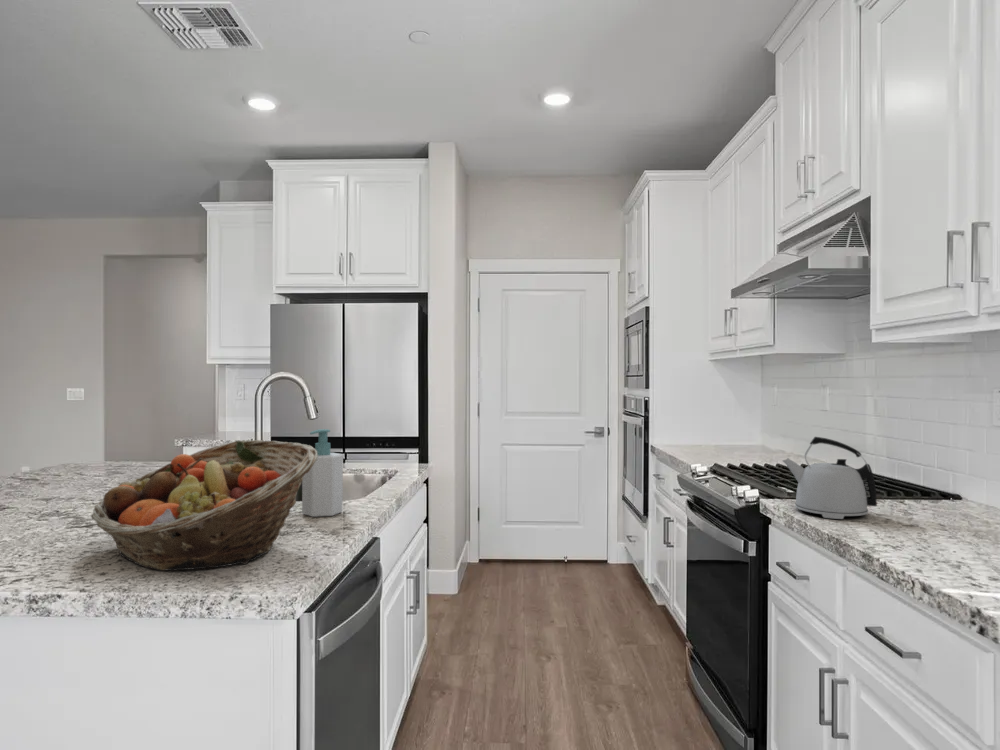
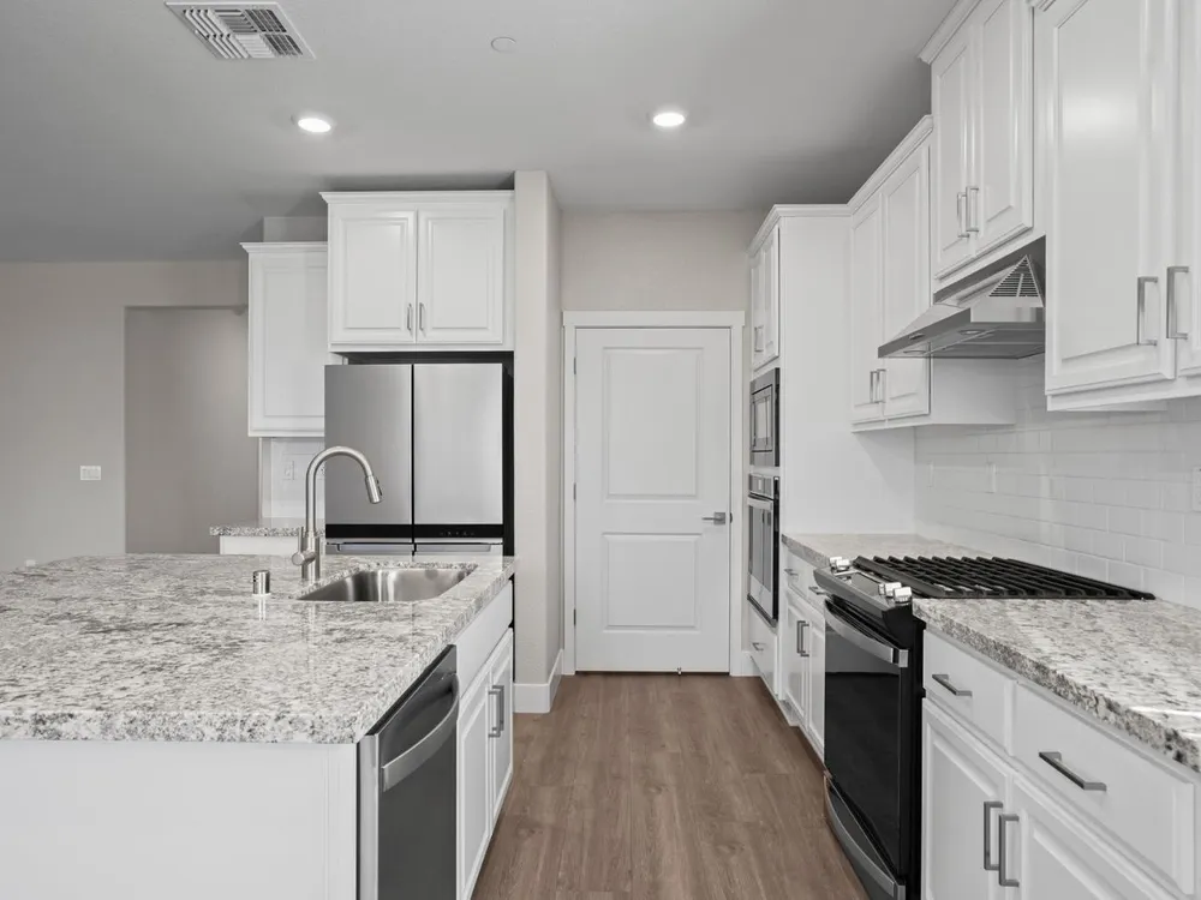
- fruit basket (209, 497)
- soap bottle (322, 471)
- kettle (828, 474)
